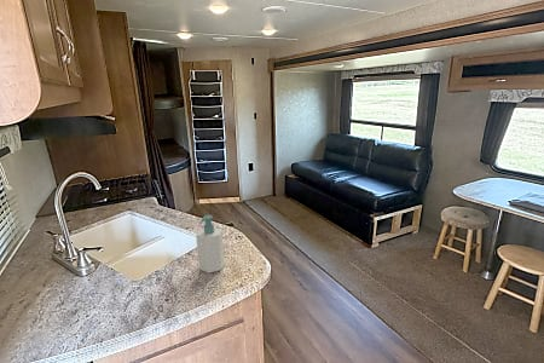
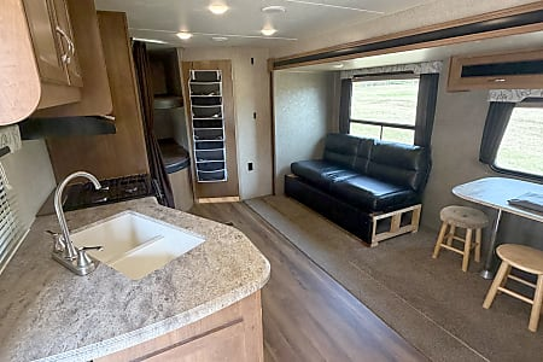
- soap bottle (209, 242)
